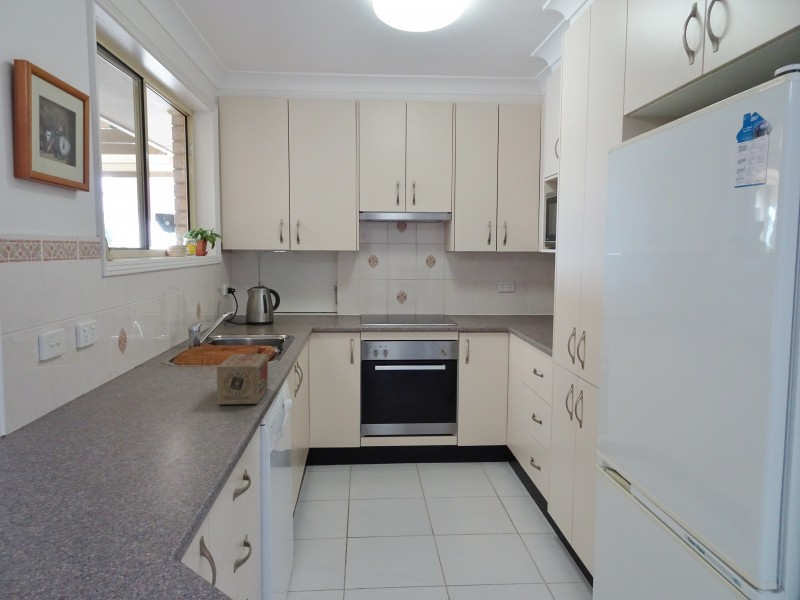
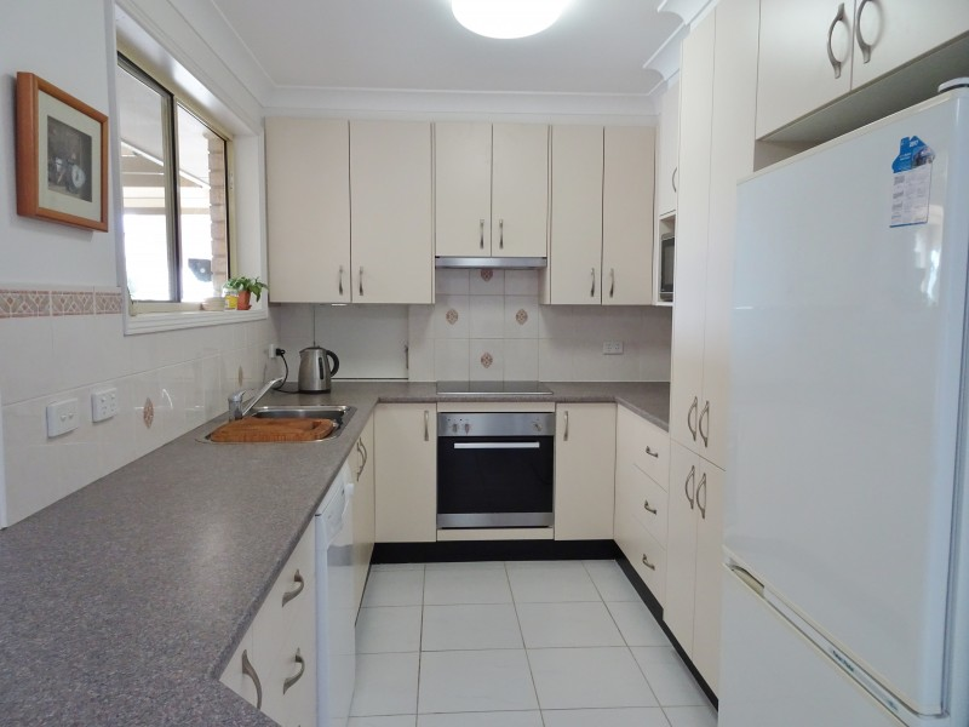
- tea box (244, 377)
